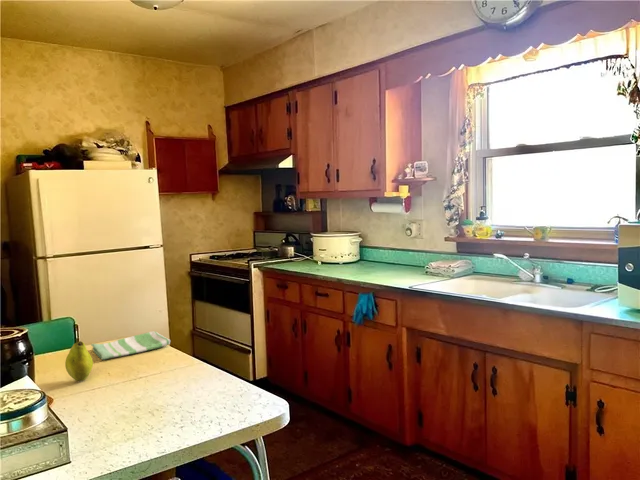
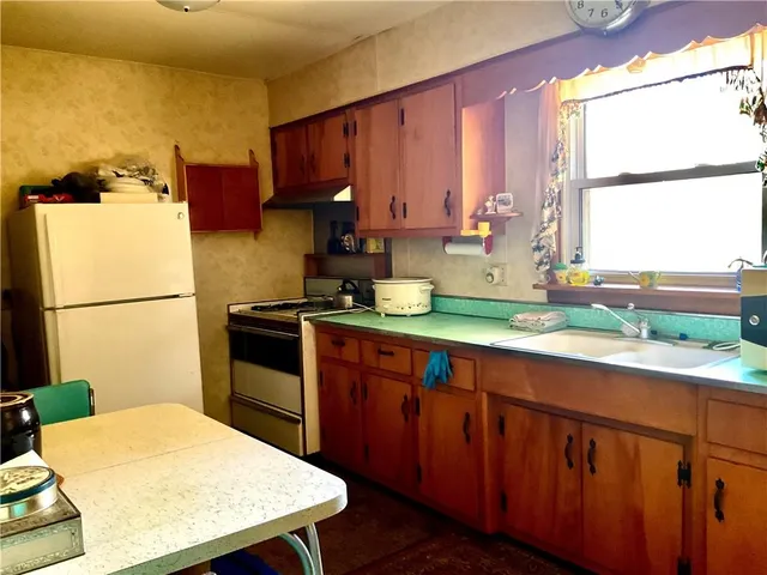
- fruit (78, 360)
- dish towel (131, 344)
